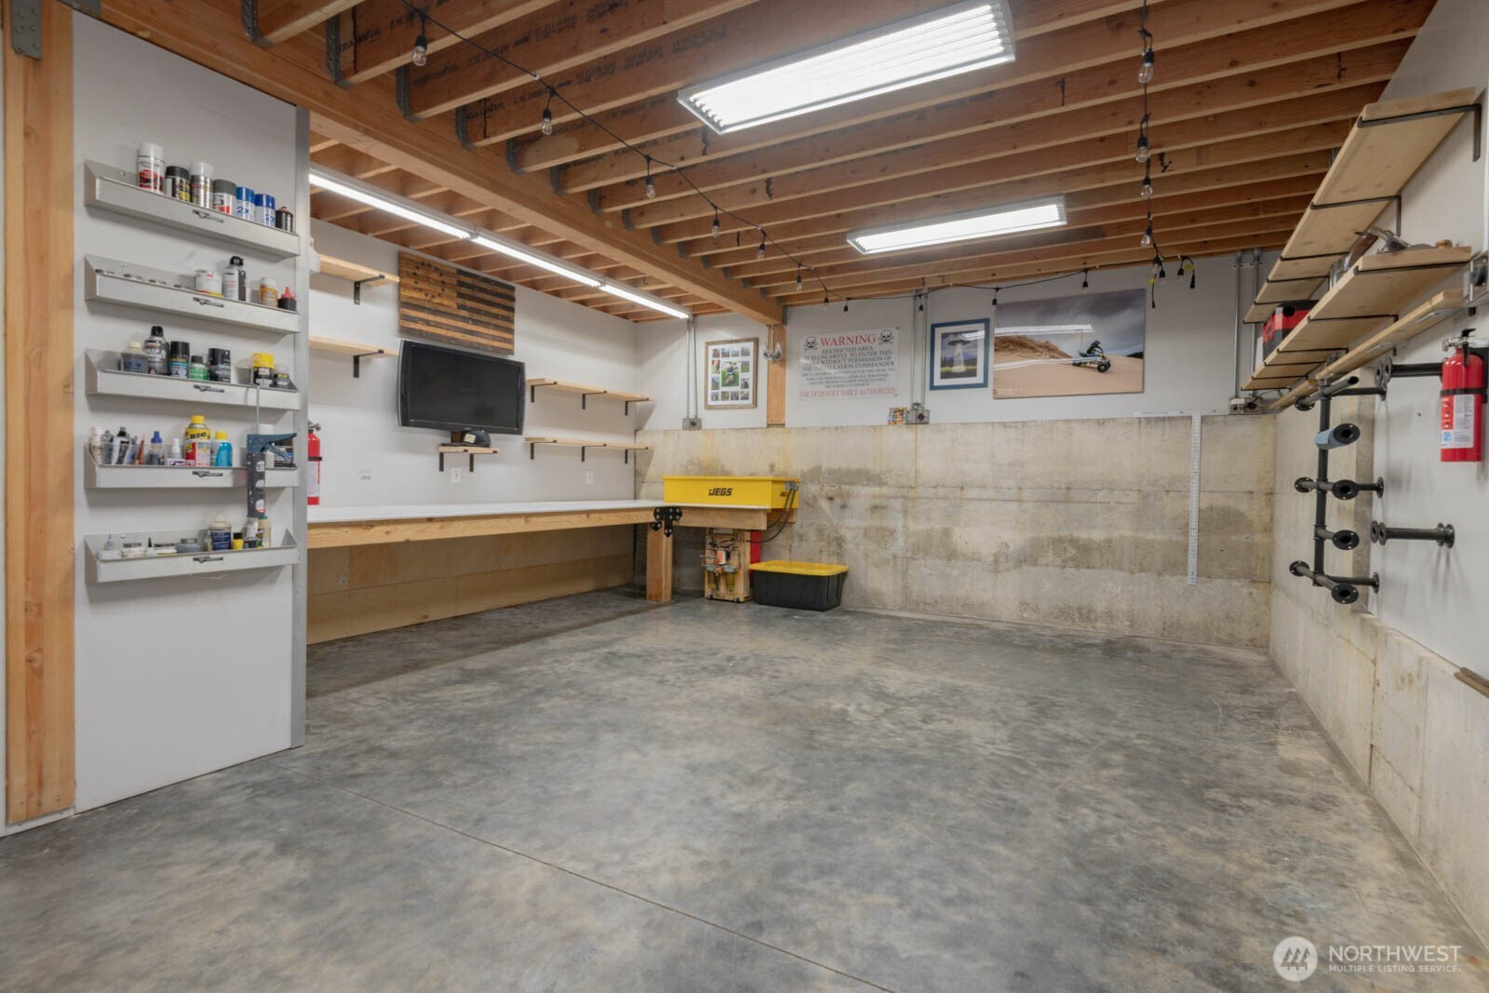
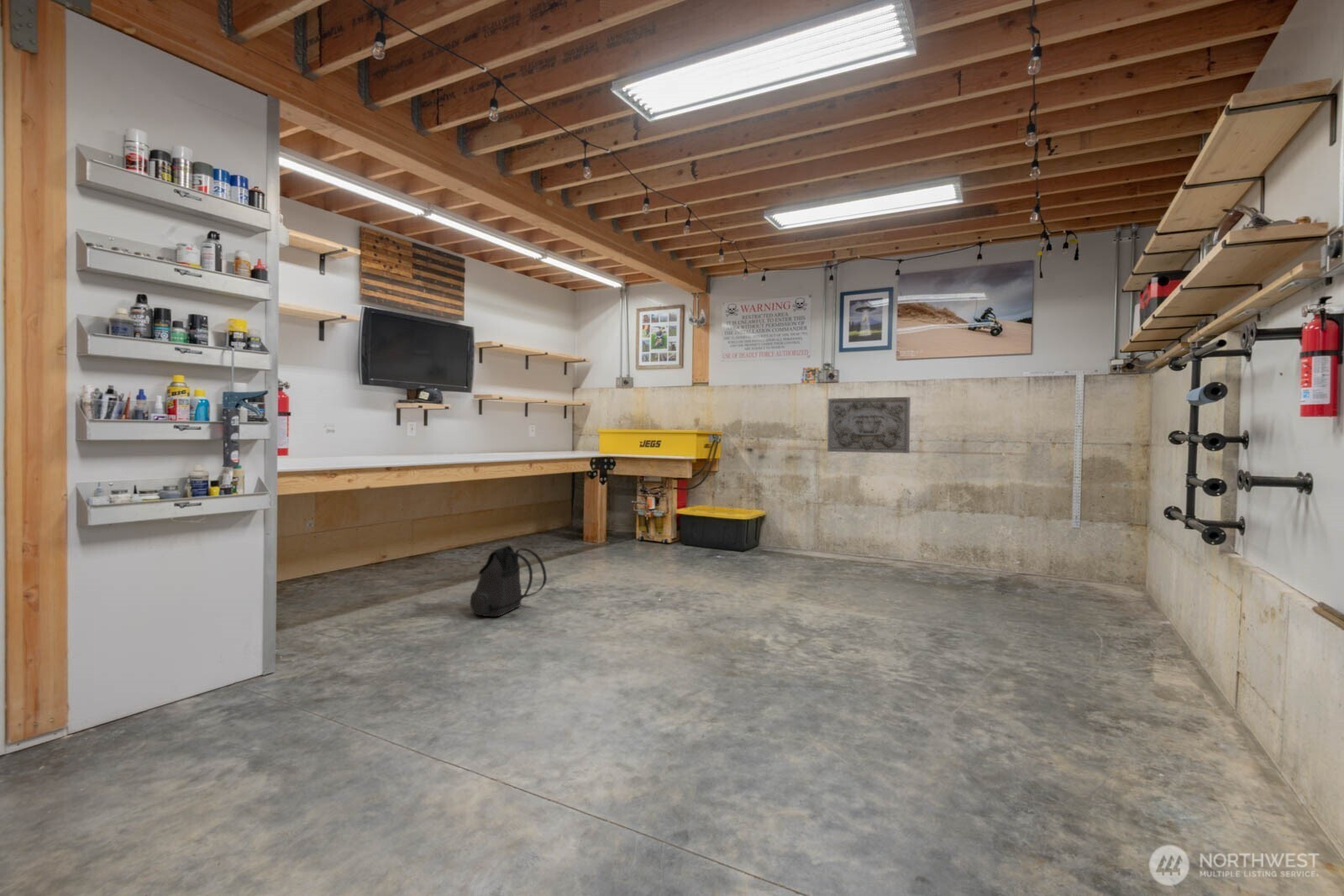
+ backpack (507, 579)
+ relief panel (868, 425)
